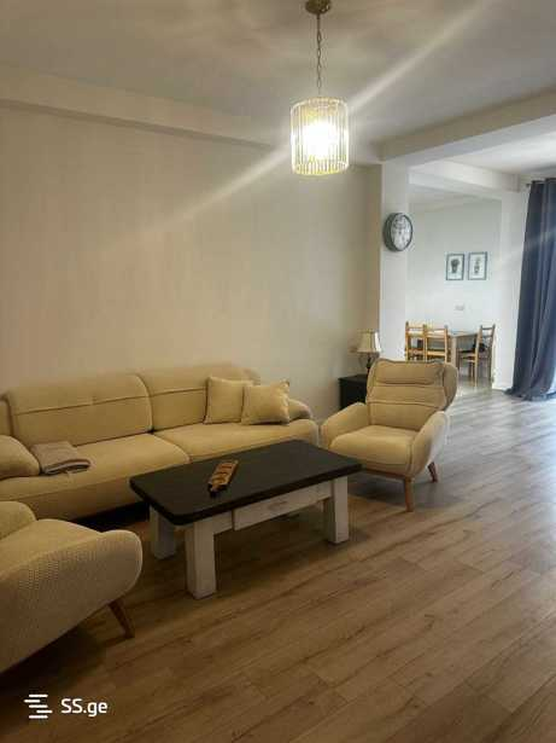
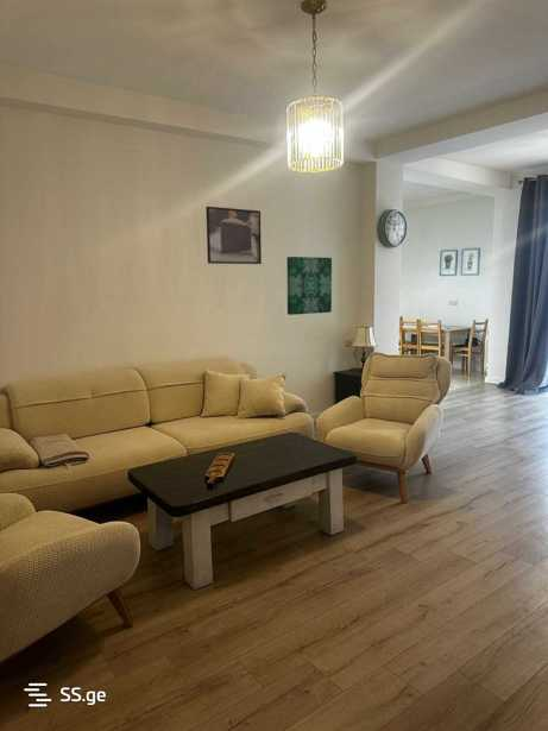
+ wall art (309, 285)
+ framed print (234, 235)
